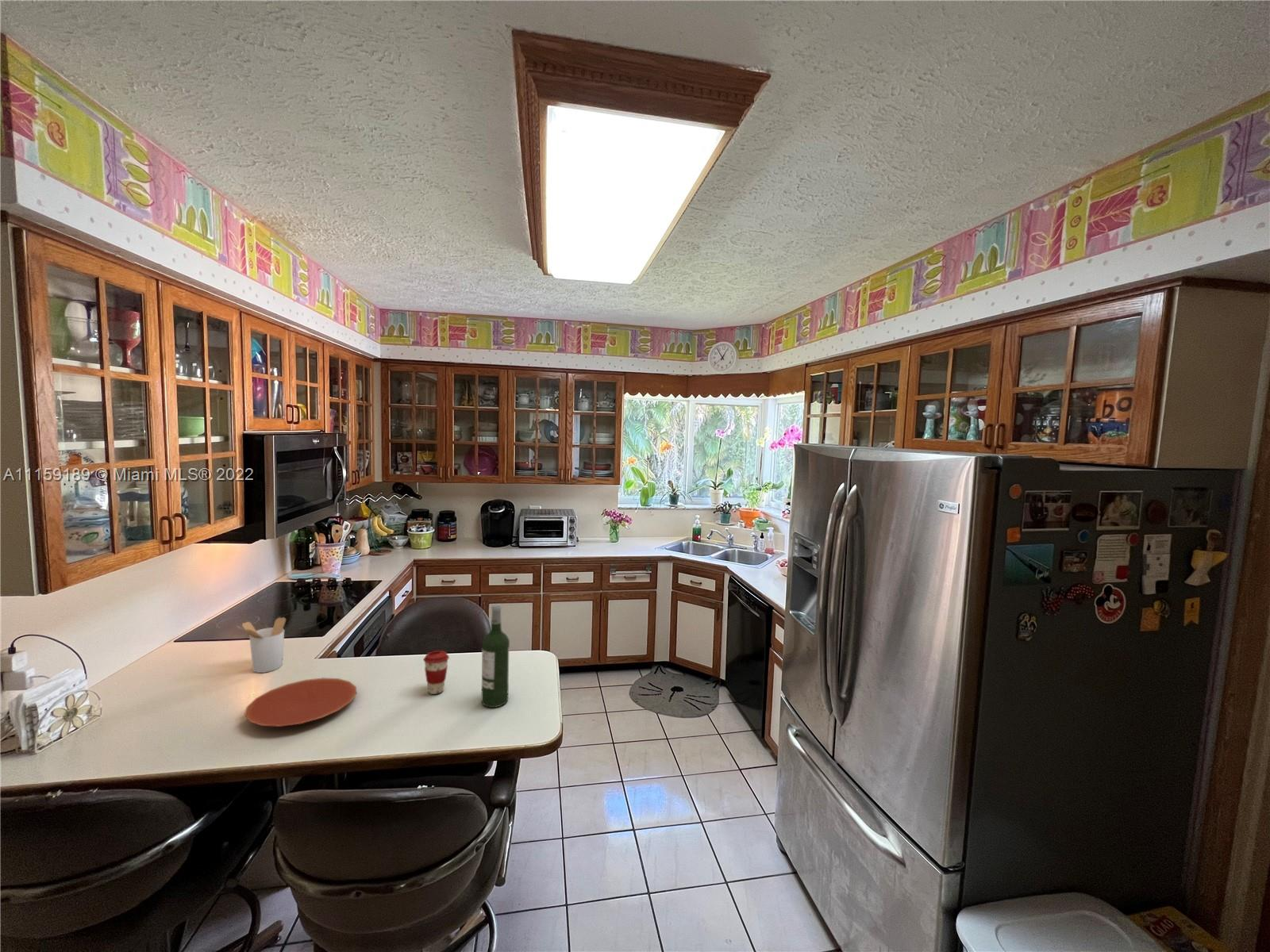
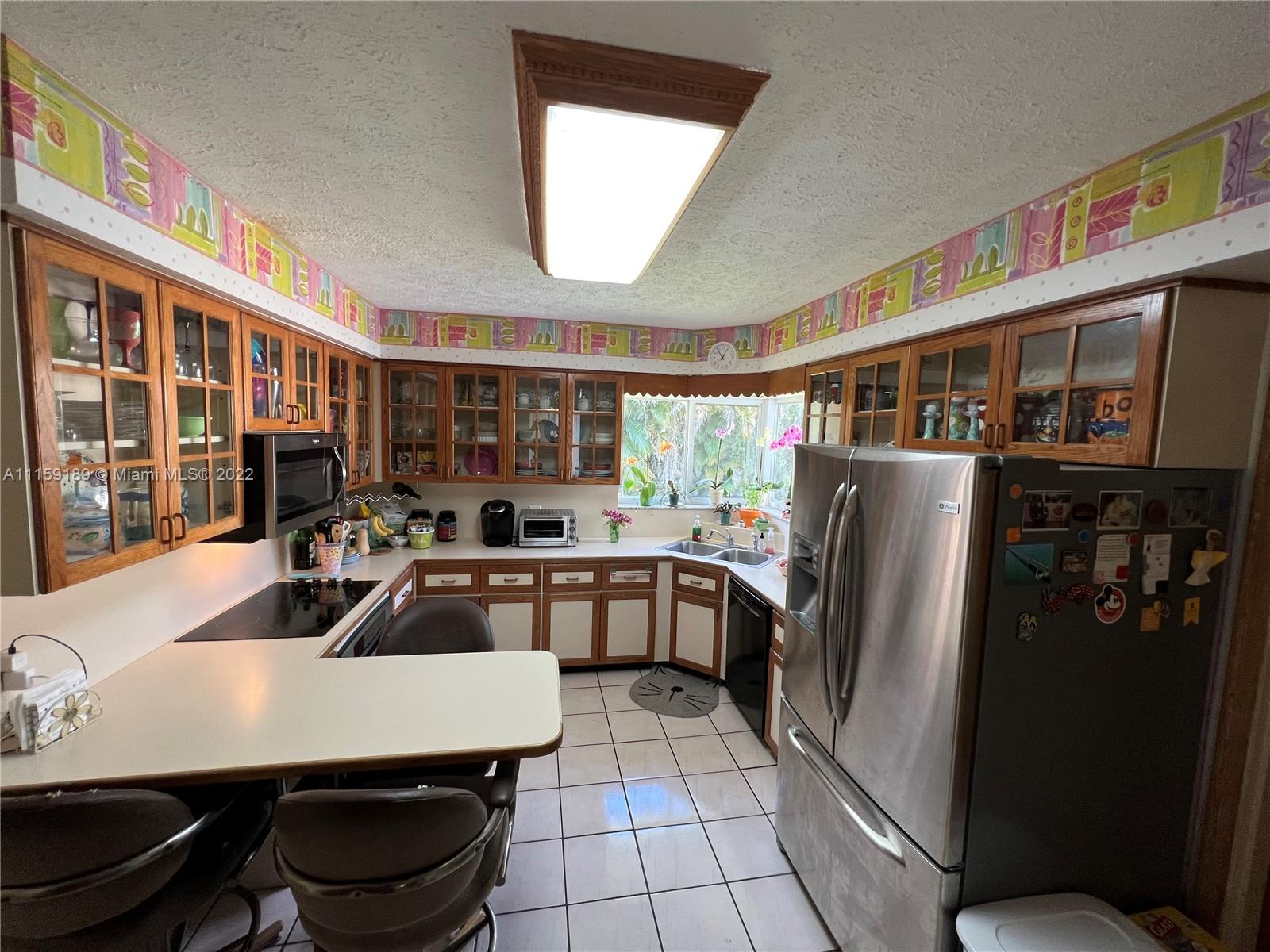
- wine bottle (495, 653)
- coffee cup (436, 672)
- plate (303, 704)
- utensil holder (260, 644)
